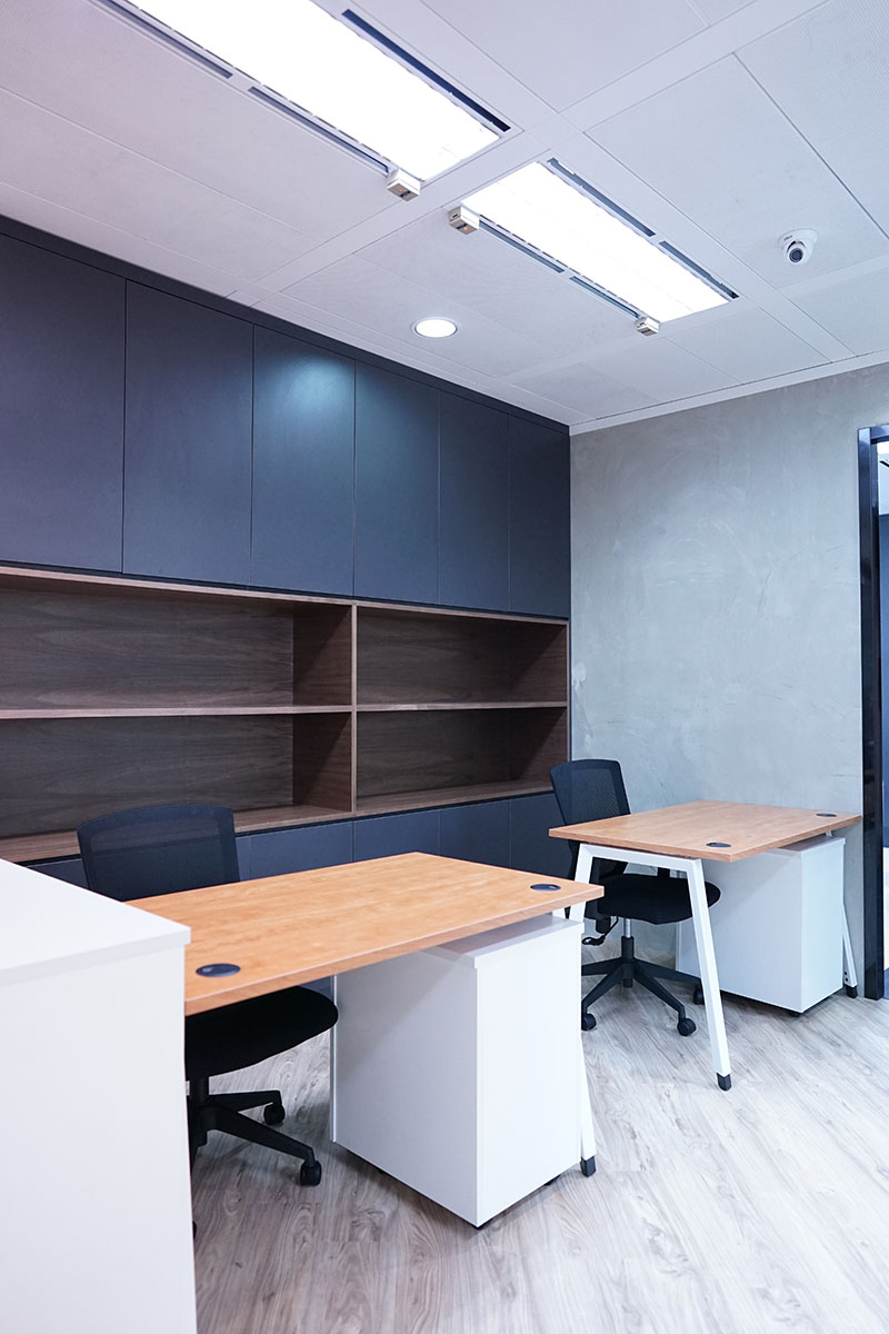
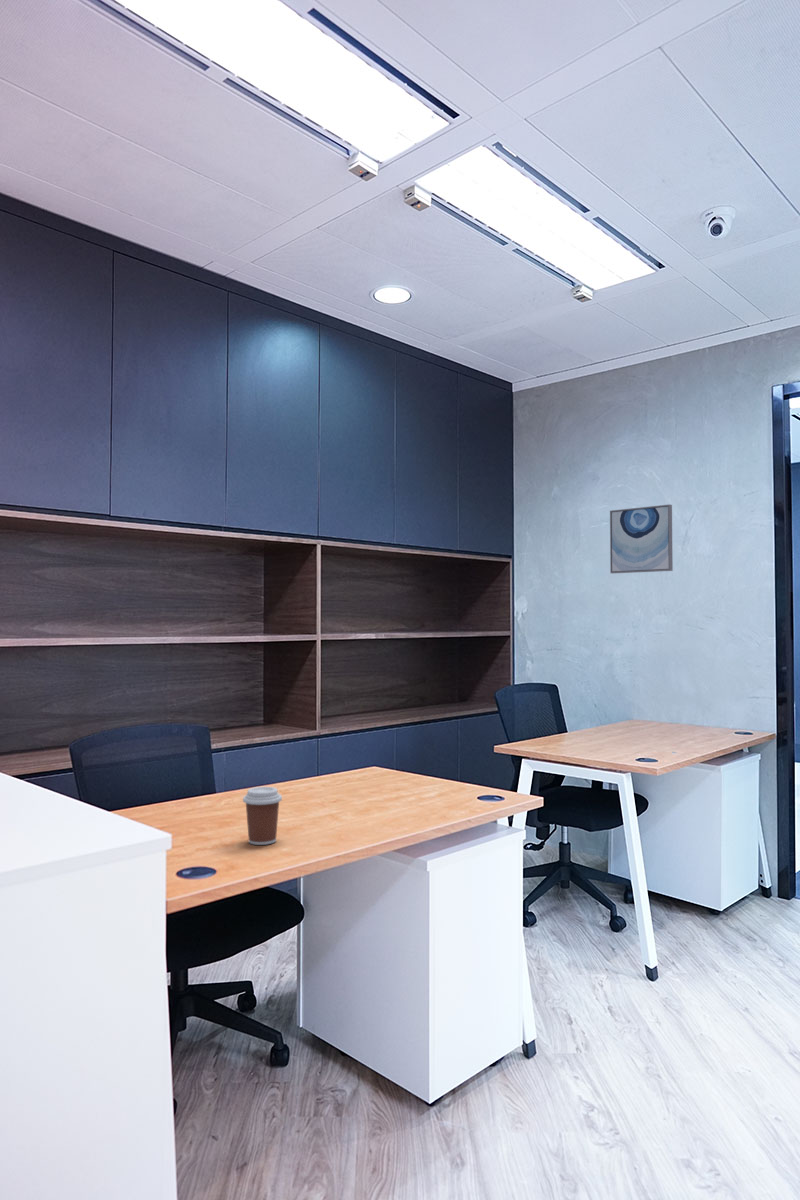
+ coffee cup (262, 815)
+ wall art (640, 539)
